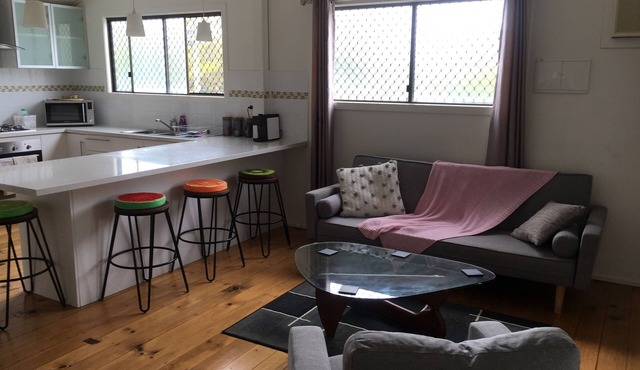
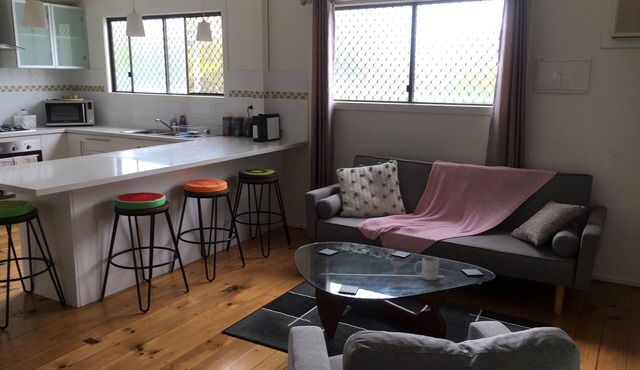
+ mug (426, 267)
